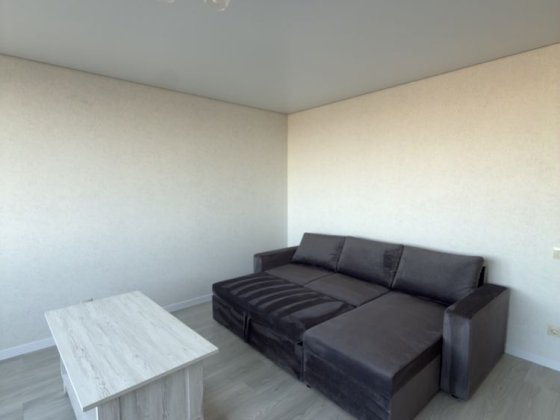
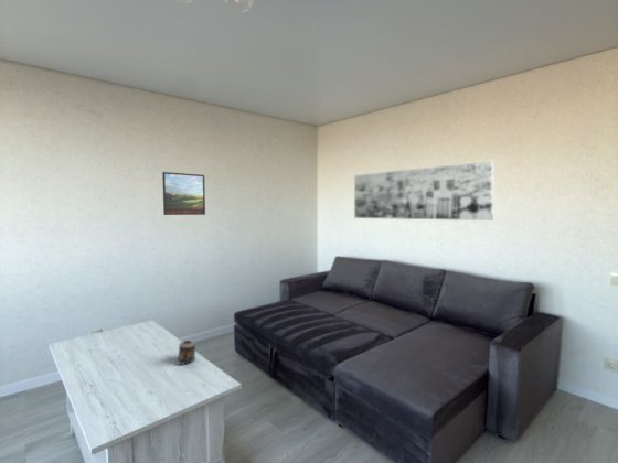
+ candle (184, 352)
+ wall art (412, 194)
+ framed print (184, 194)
